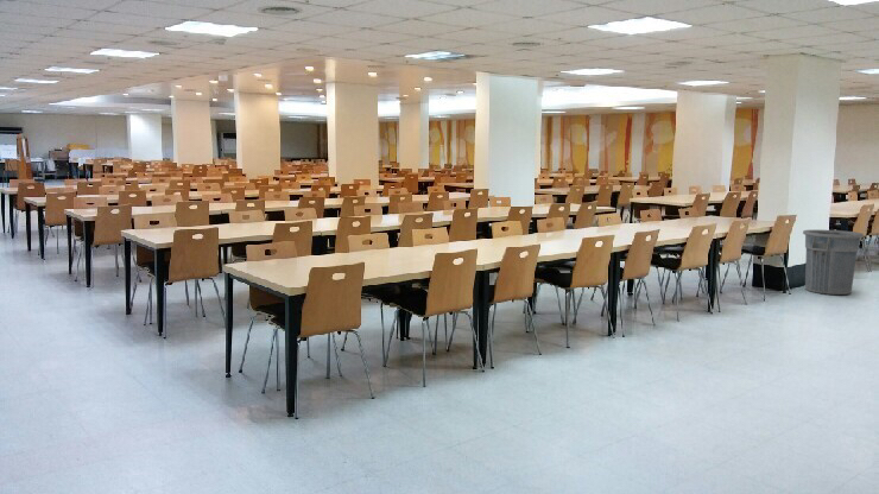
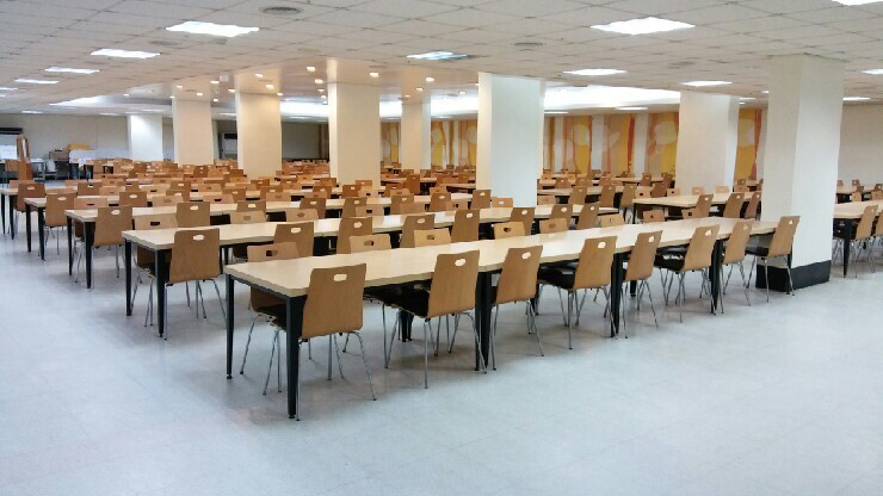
- trash can (829, 261)
